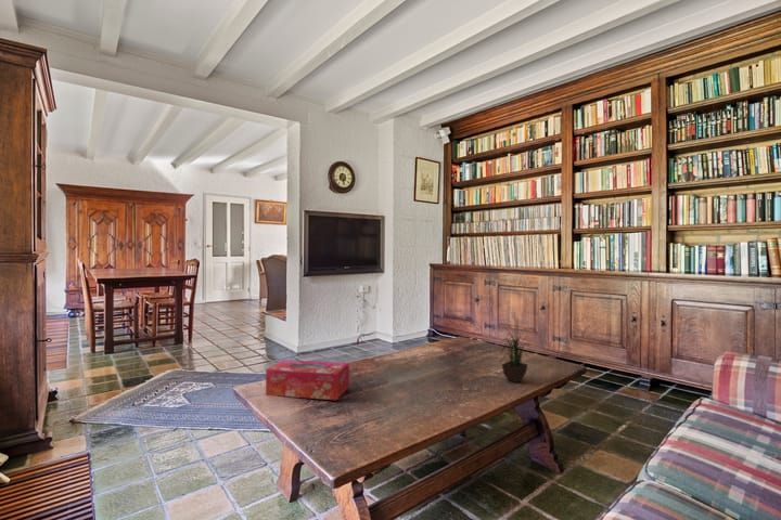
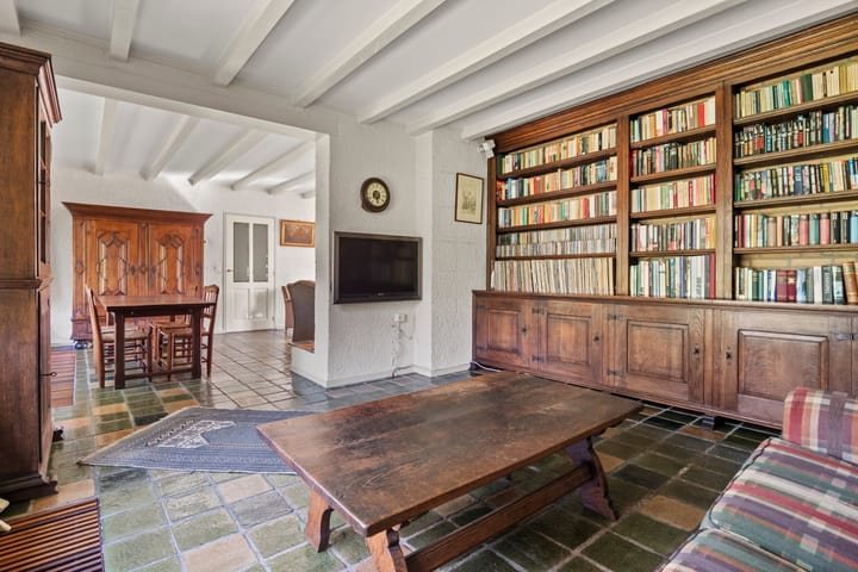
- tissue box (308, 378)
- potted plant (514, 340)
